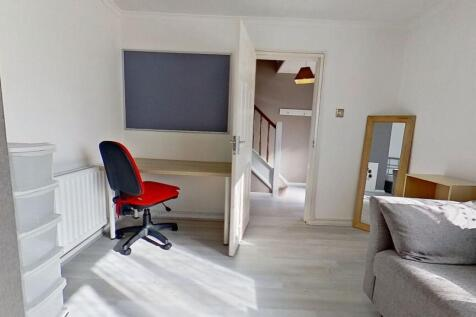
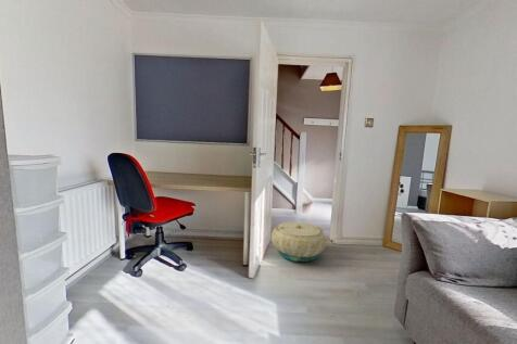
+ basket (298, 239)
